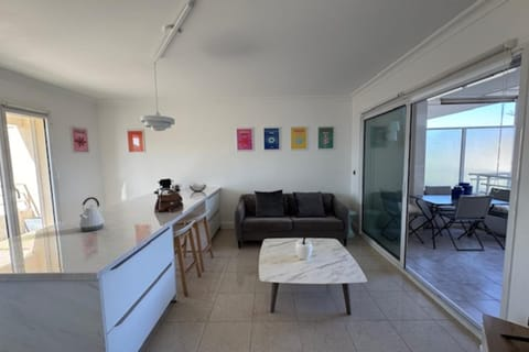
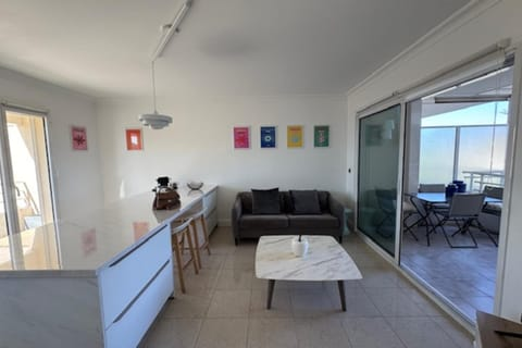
- kettle (90, 212)
